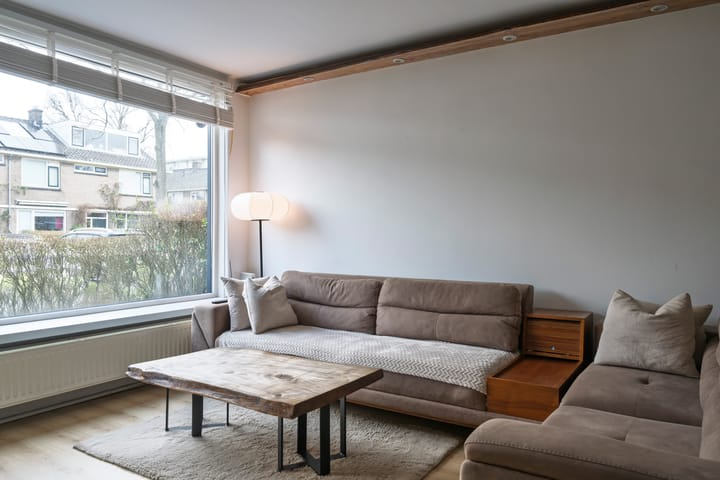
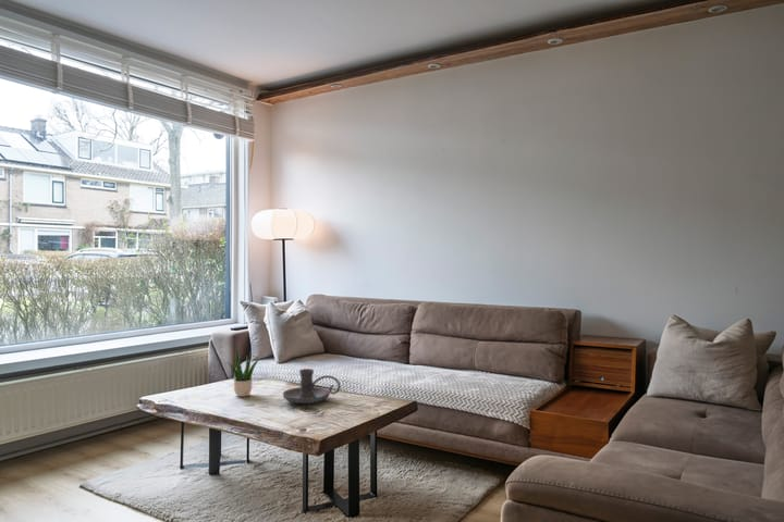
+ candle holder (311, 385)
+ potted plant (242, 371)
